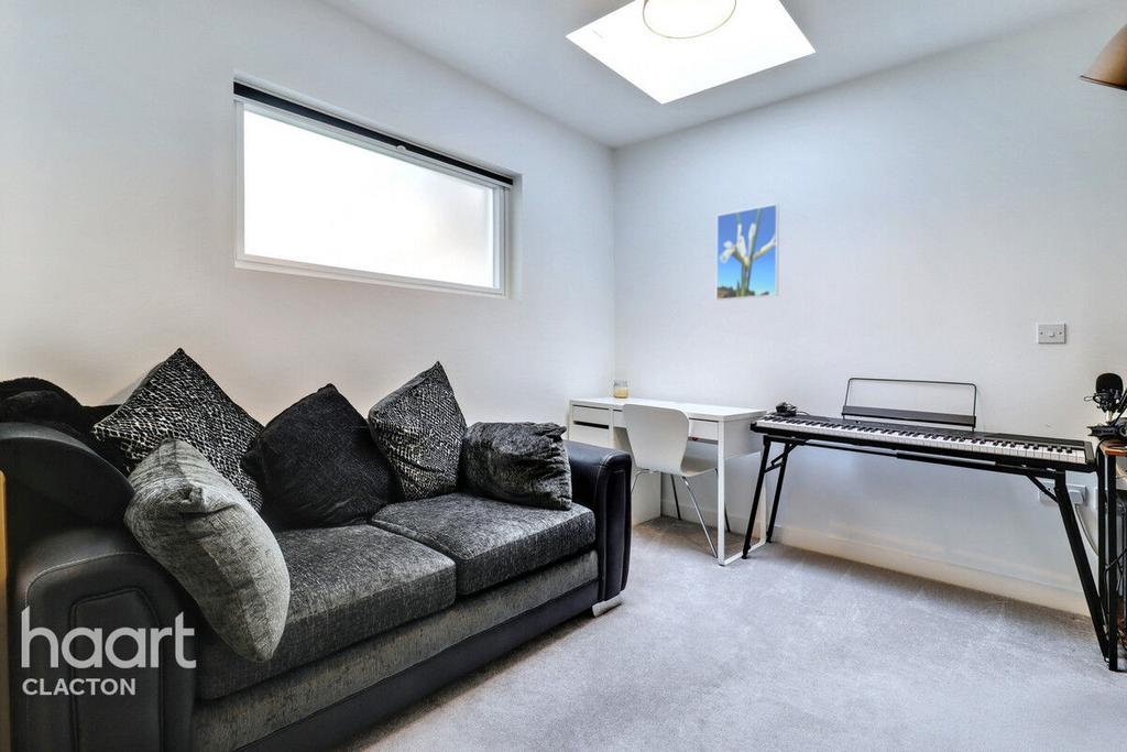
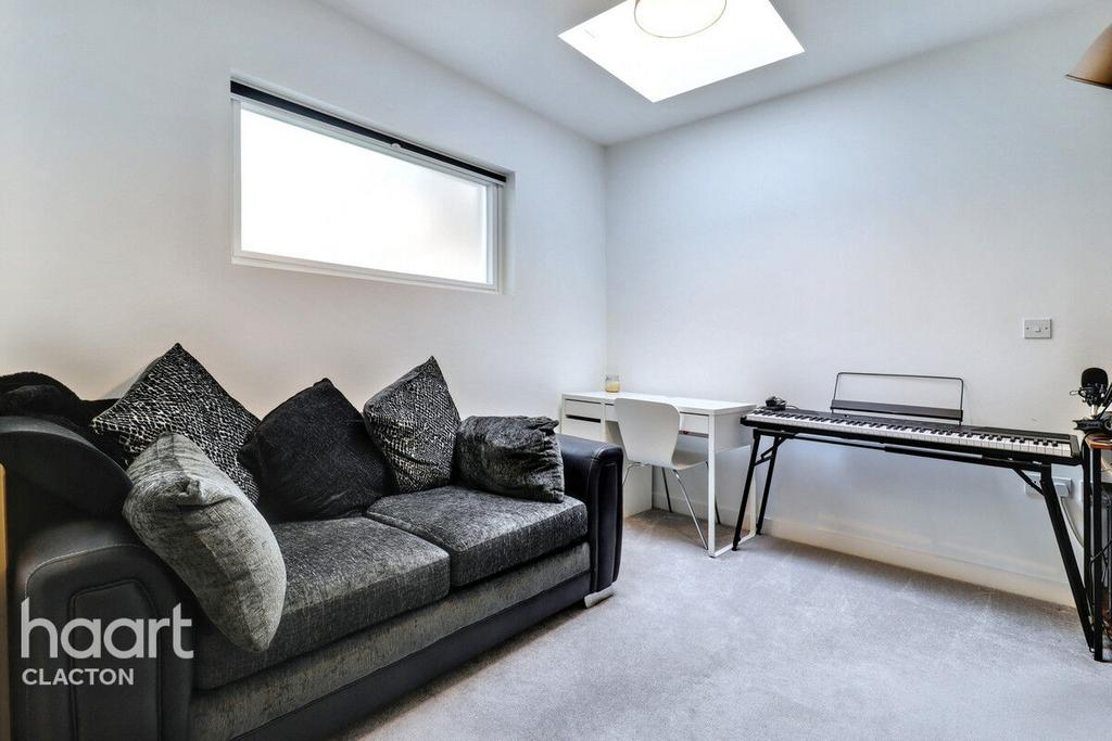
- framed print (746, 253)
